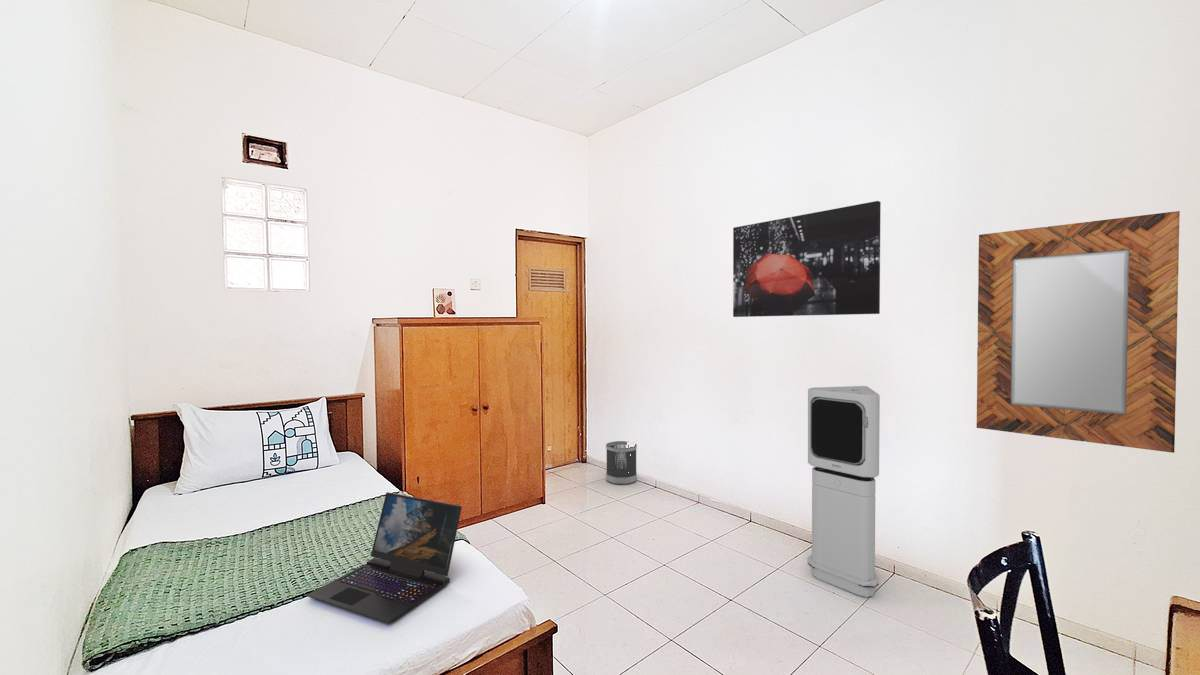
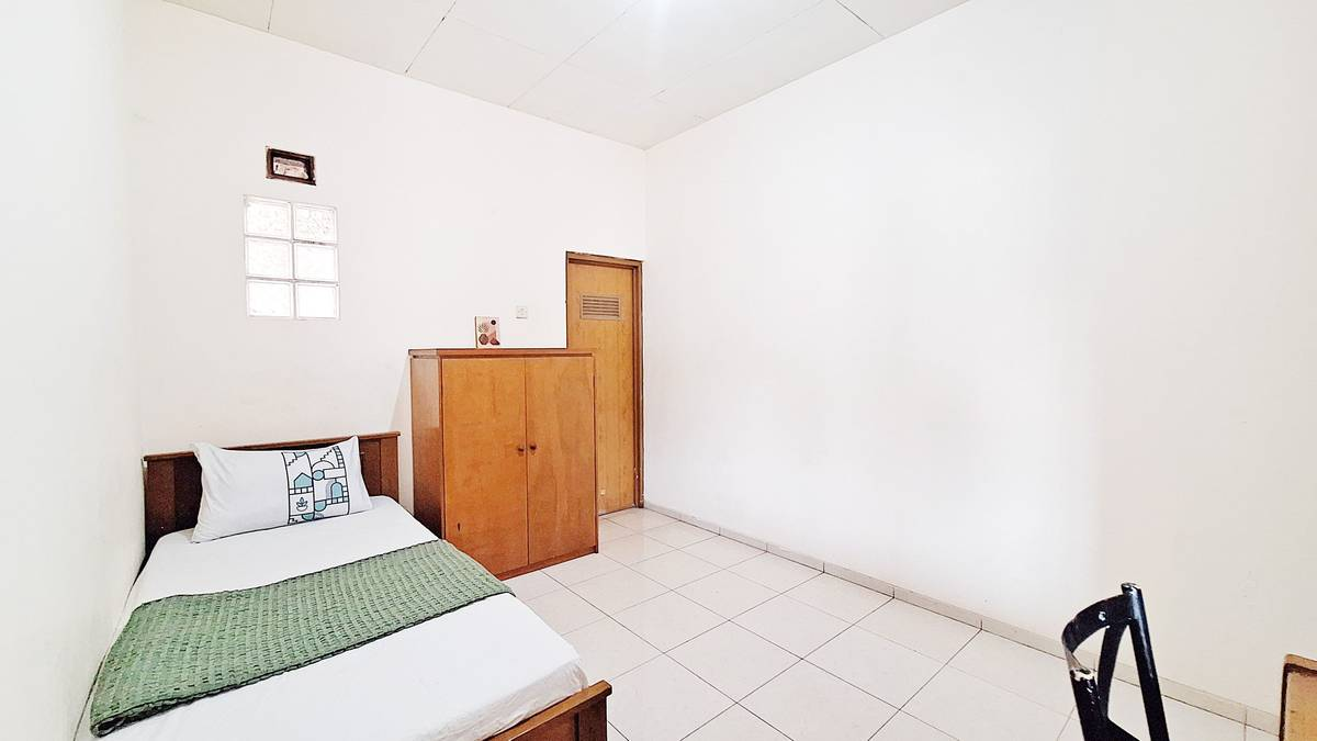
- wastebasket (621, 462)
- wall art (798, 265)
- laptop (388, 550)
- air purifier (851, 482)
- home mirror (1066, 332)
